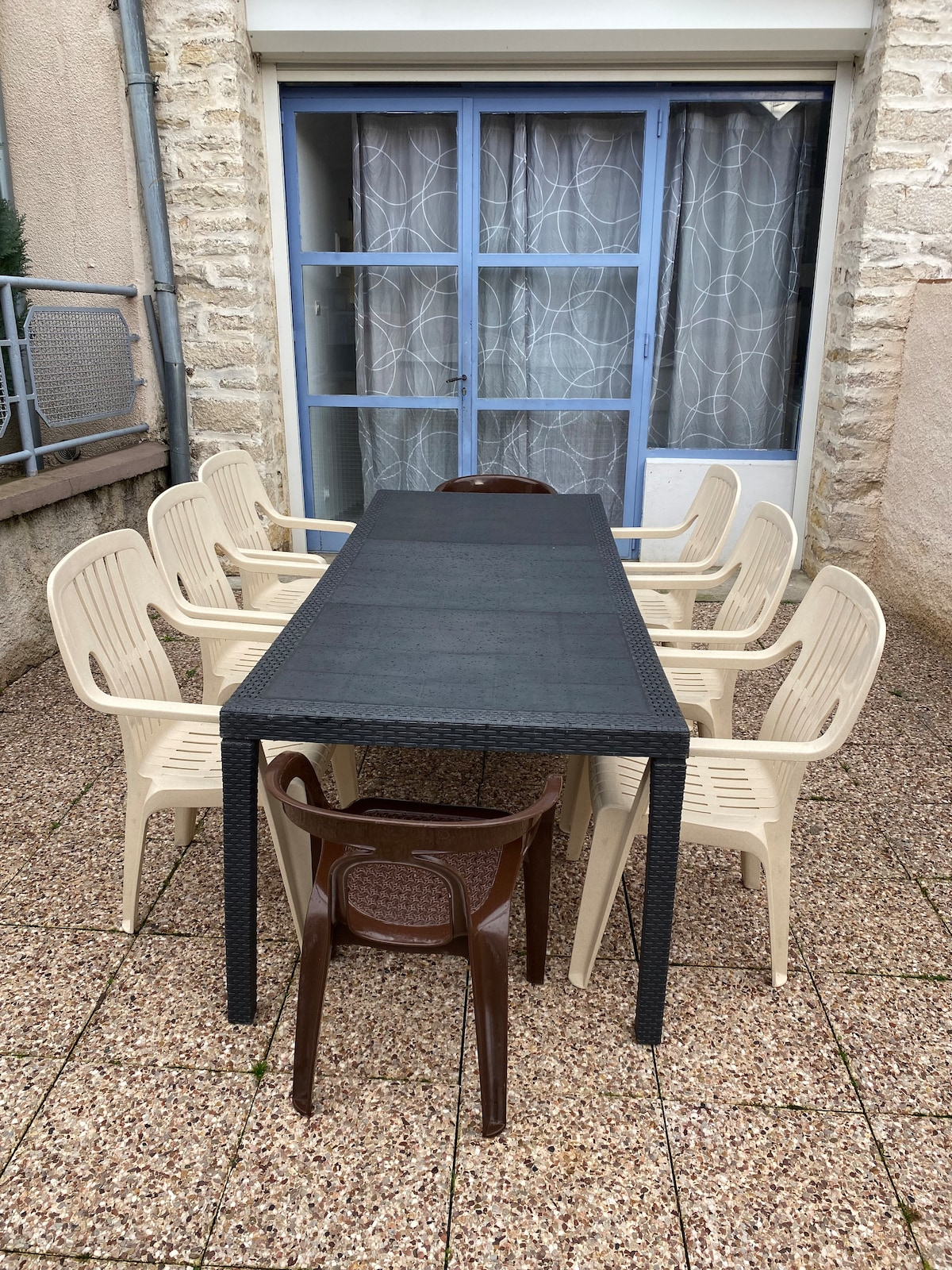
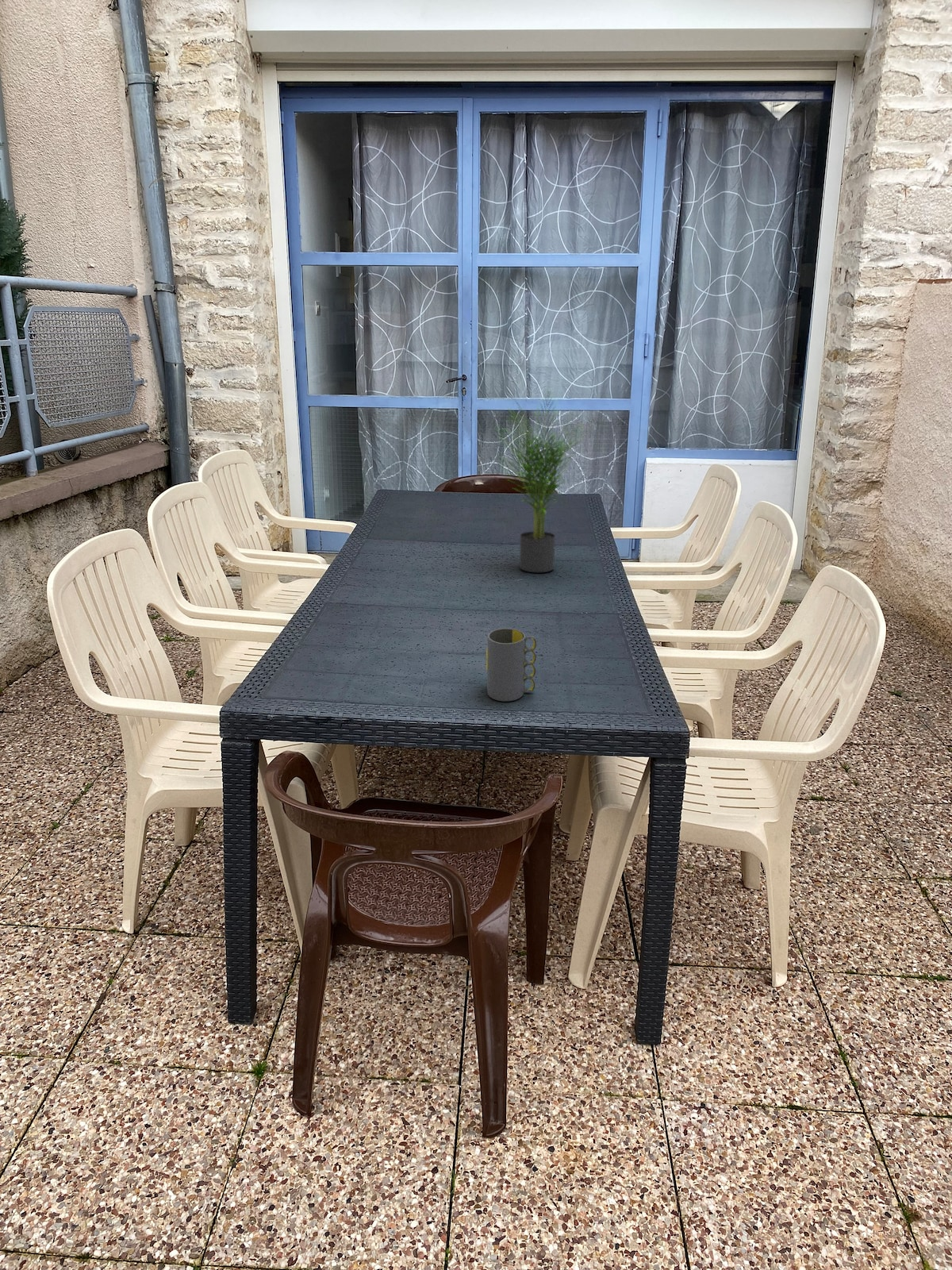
+ mug (511, 664)
+ potted plant (539, 484)
